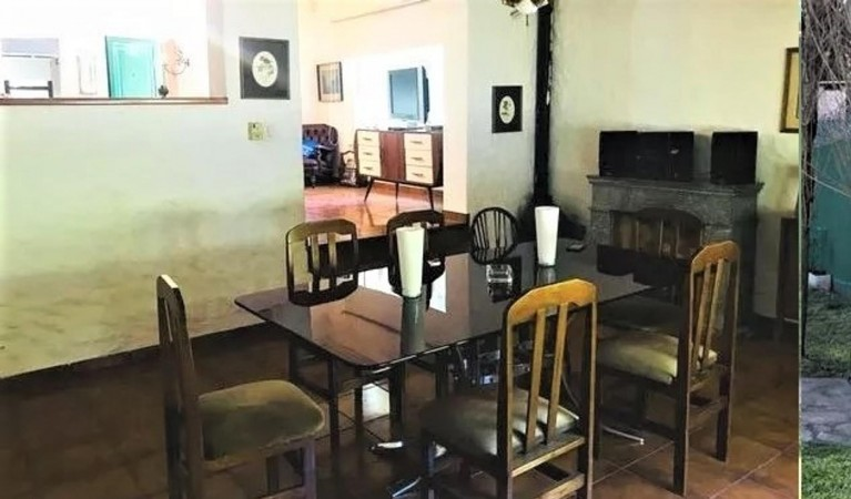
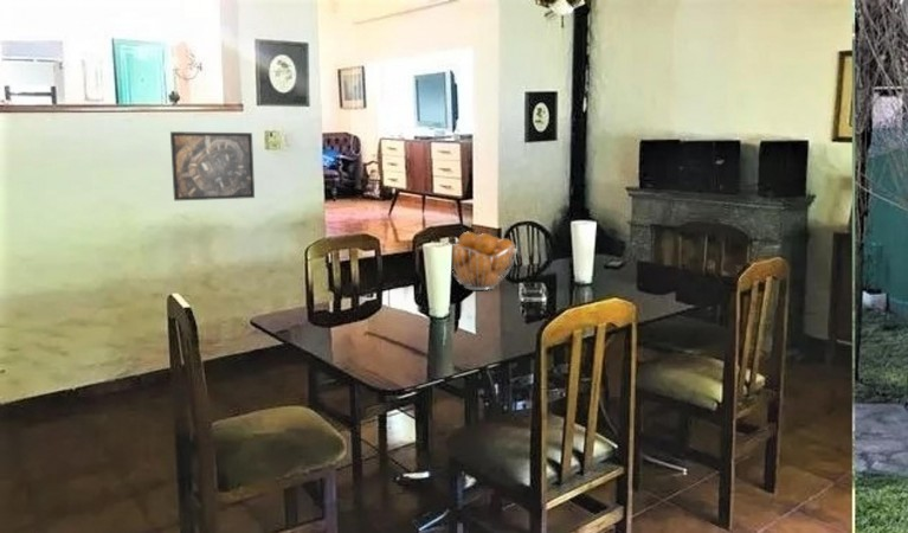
+ fruit basket (479, 259)
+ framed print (213, 166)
